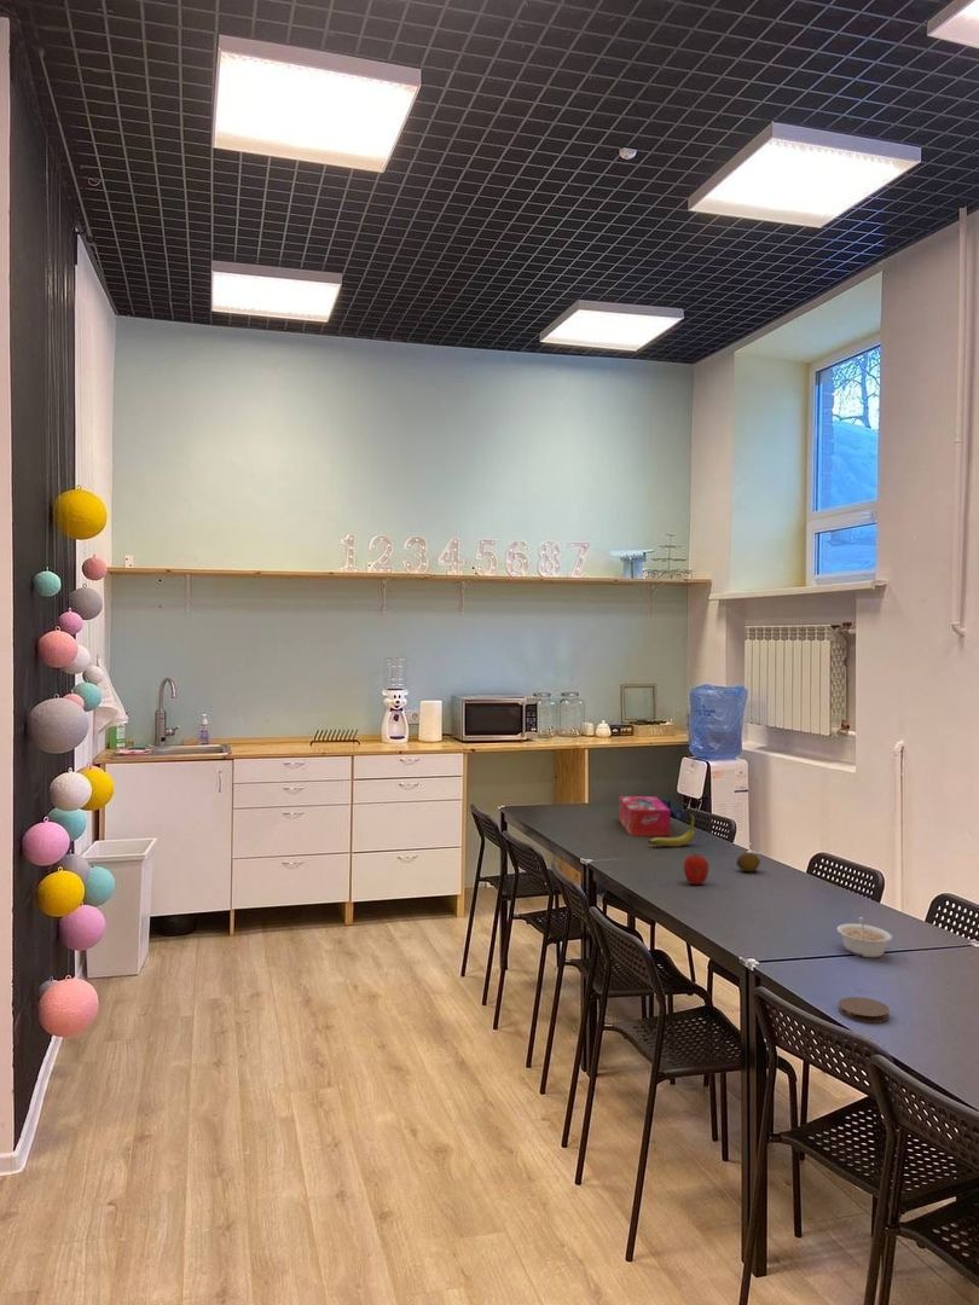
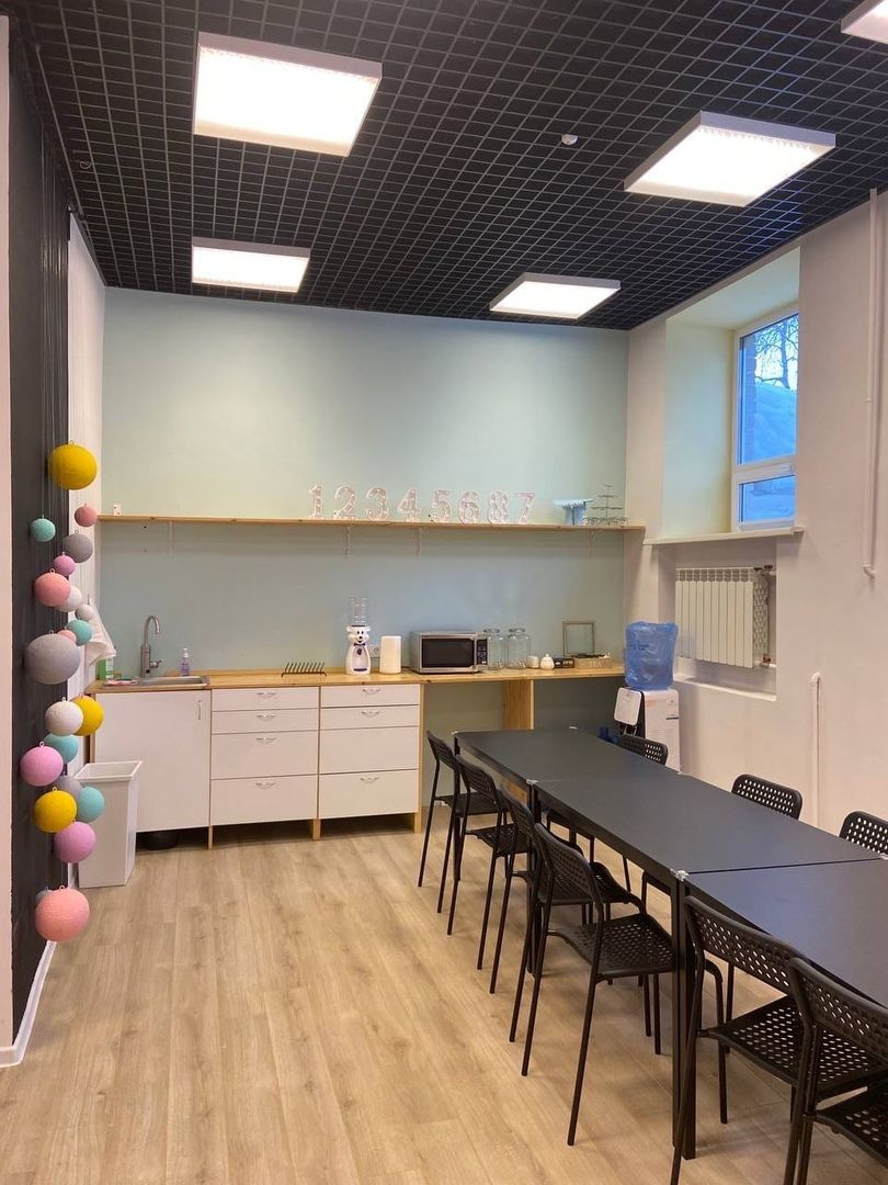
- fruit (748, 862)
- tissue box (643, 814)
- legume (862, 939)
- fruit (695, 868)
- coaster (863, 1009)
- banana (671, 837)
